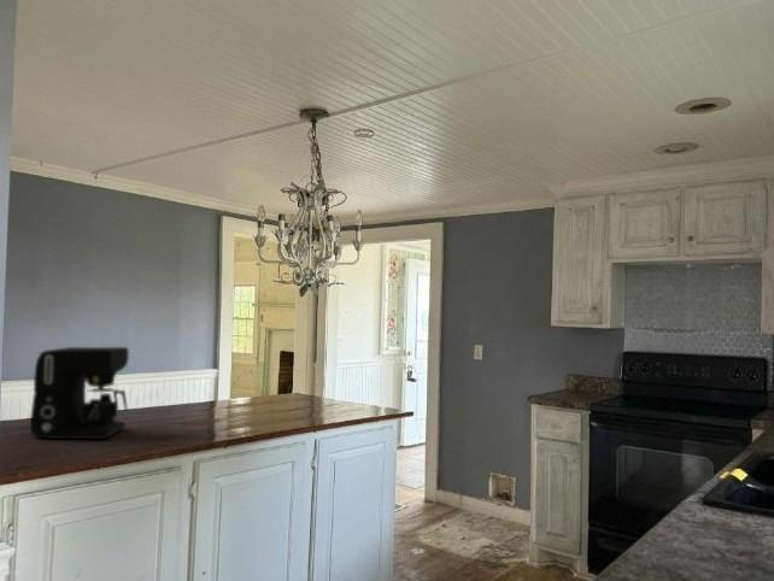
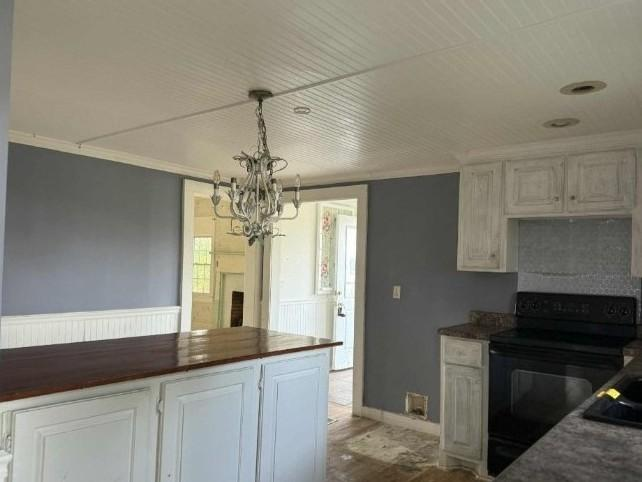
- coffee maker (84, 391)
